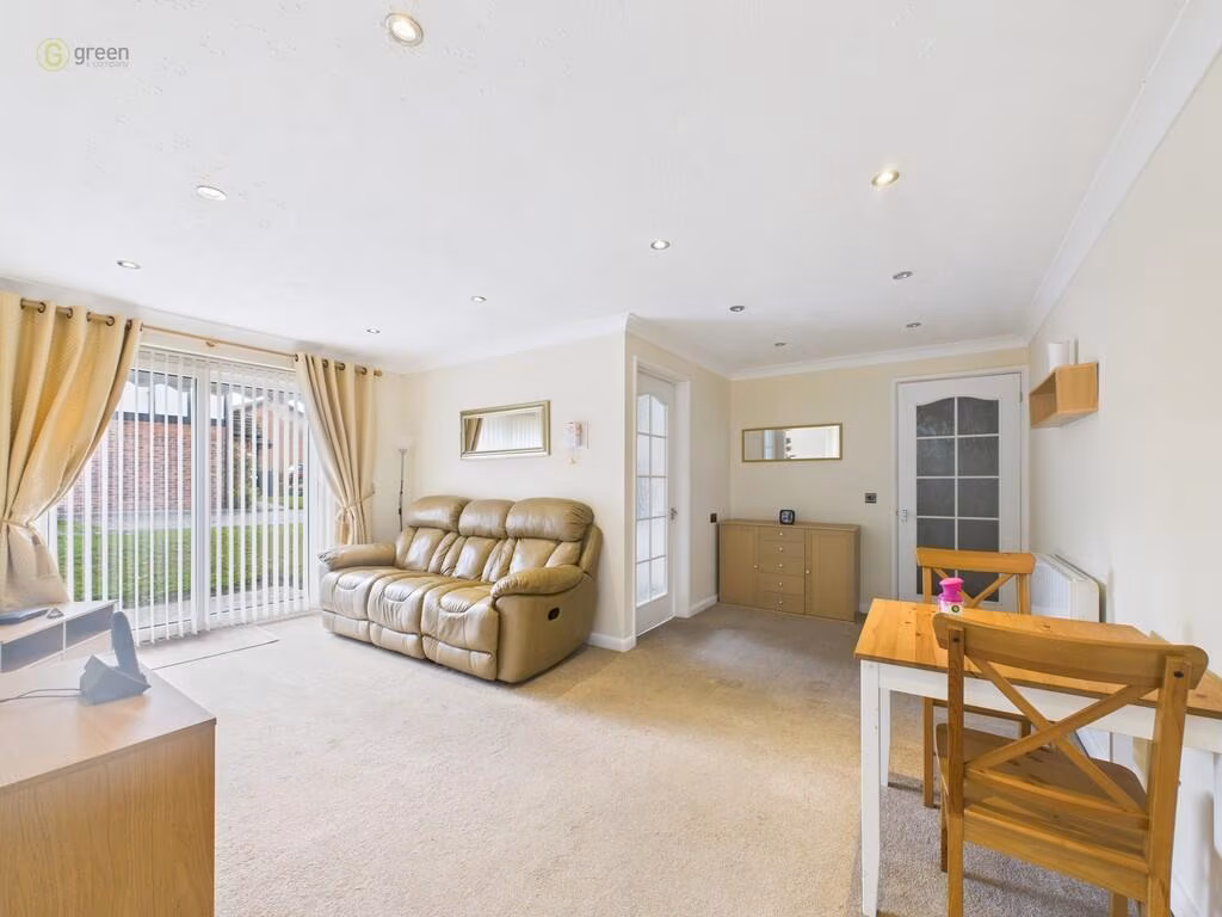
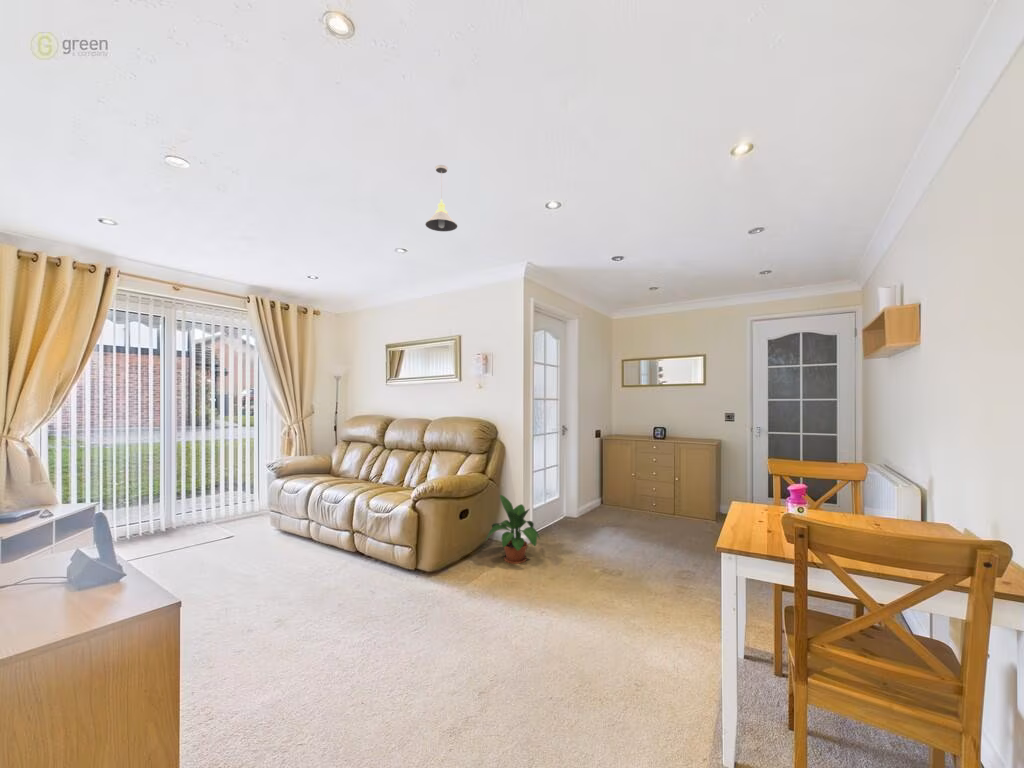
+ pendant light (441, 198)
+ potted plant (515, 527)
